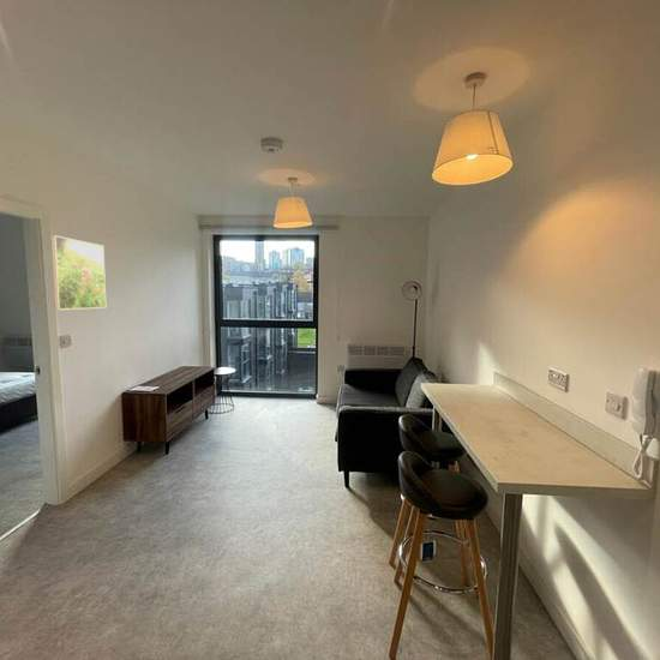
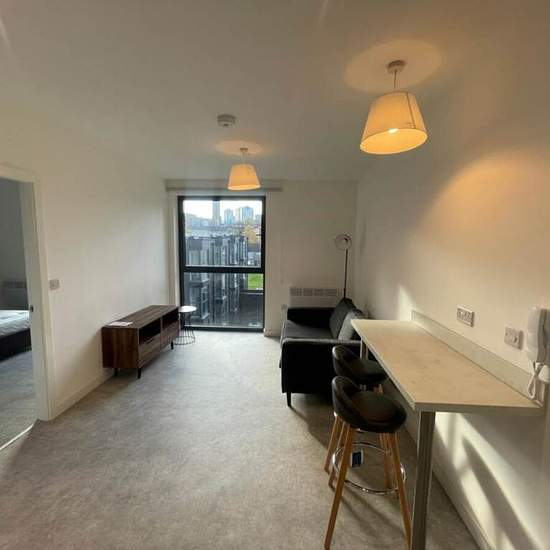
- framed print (80, 275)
